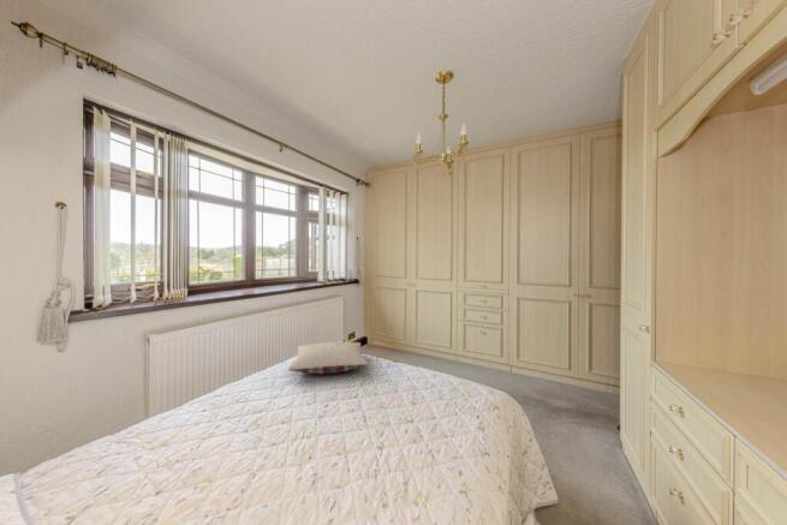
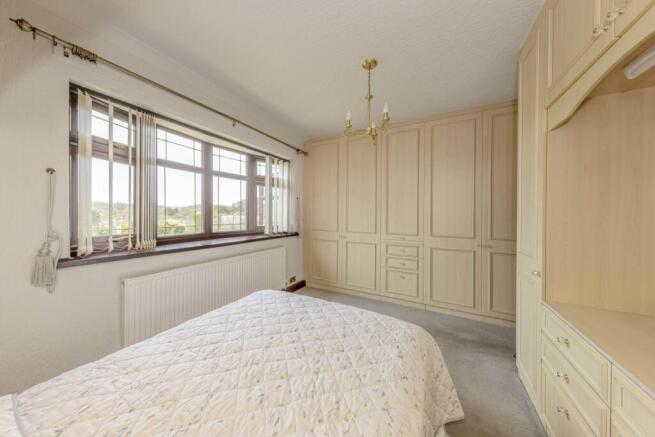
- pillow (329, 354)
